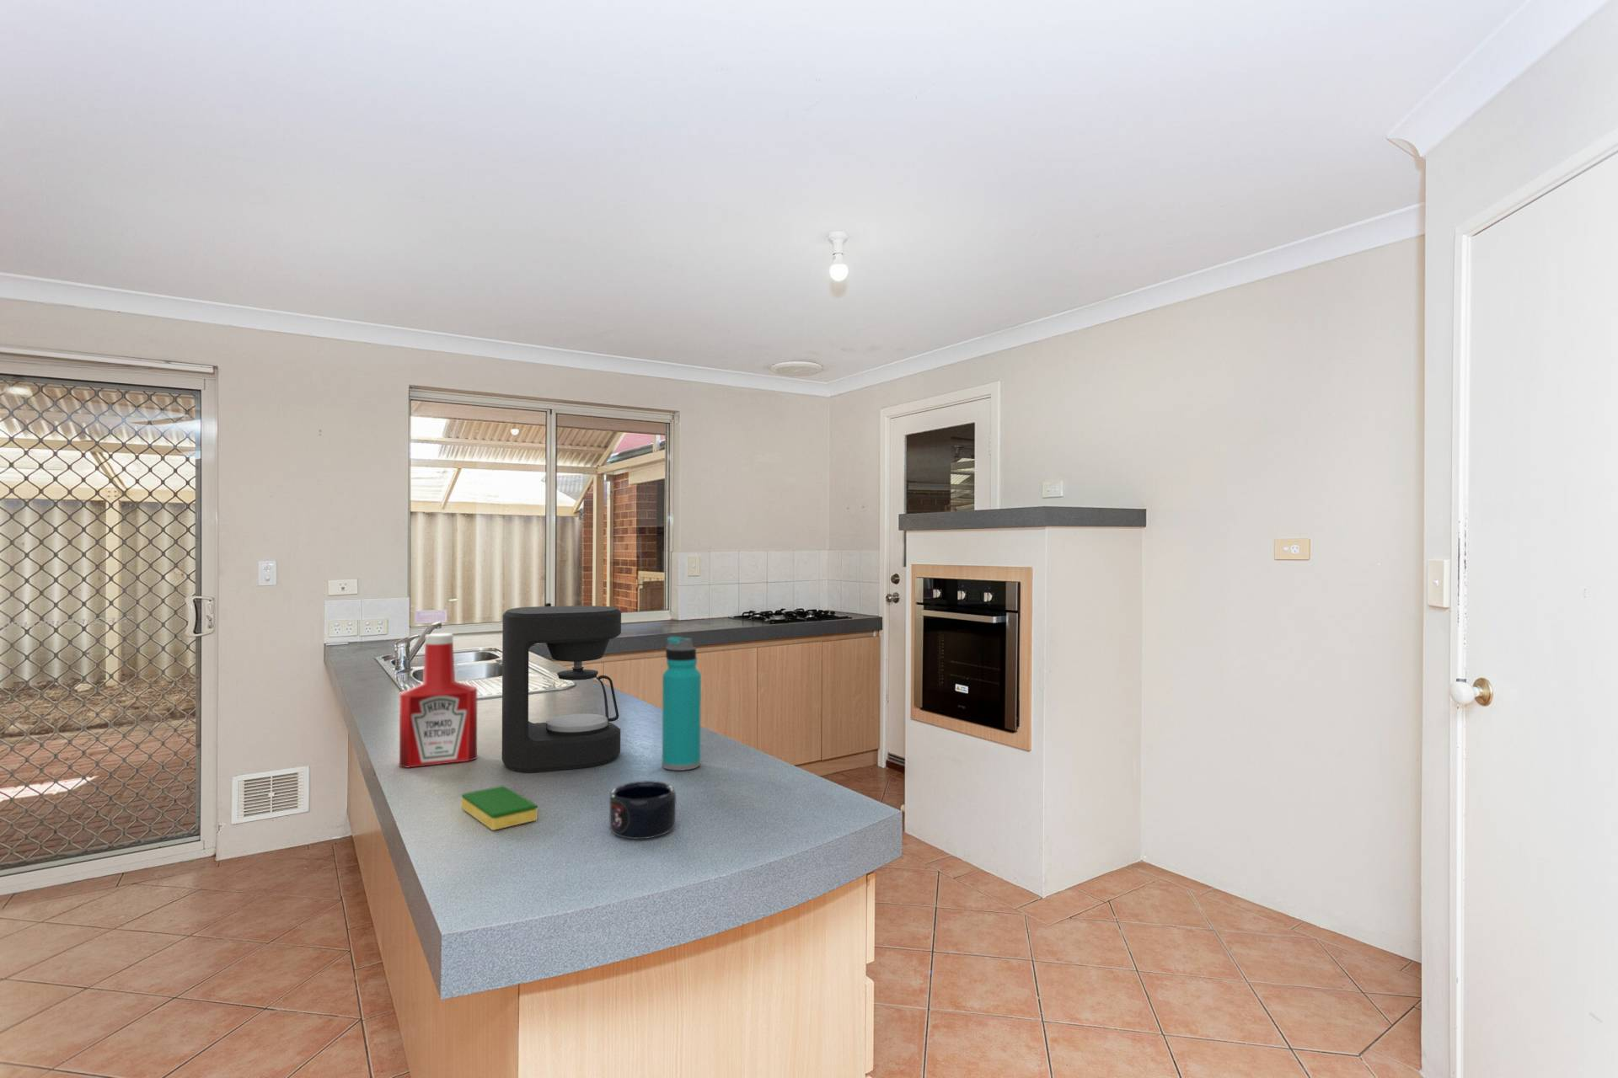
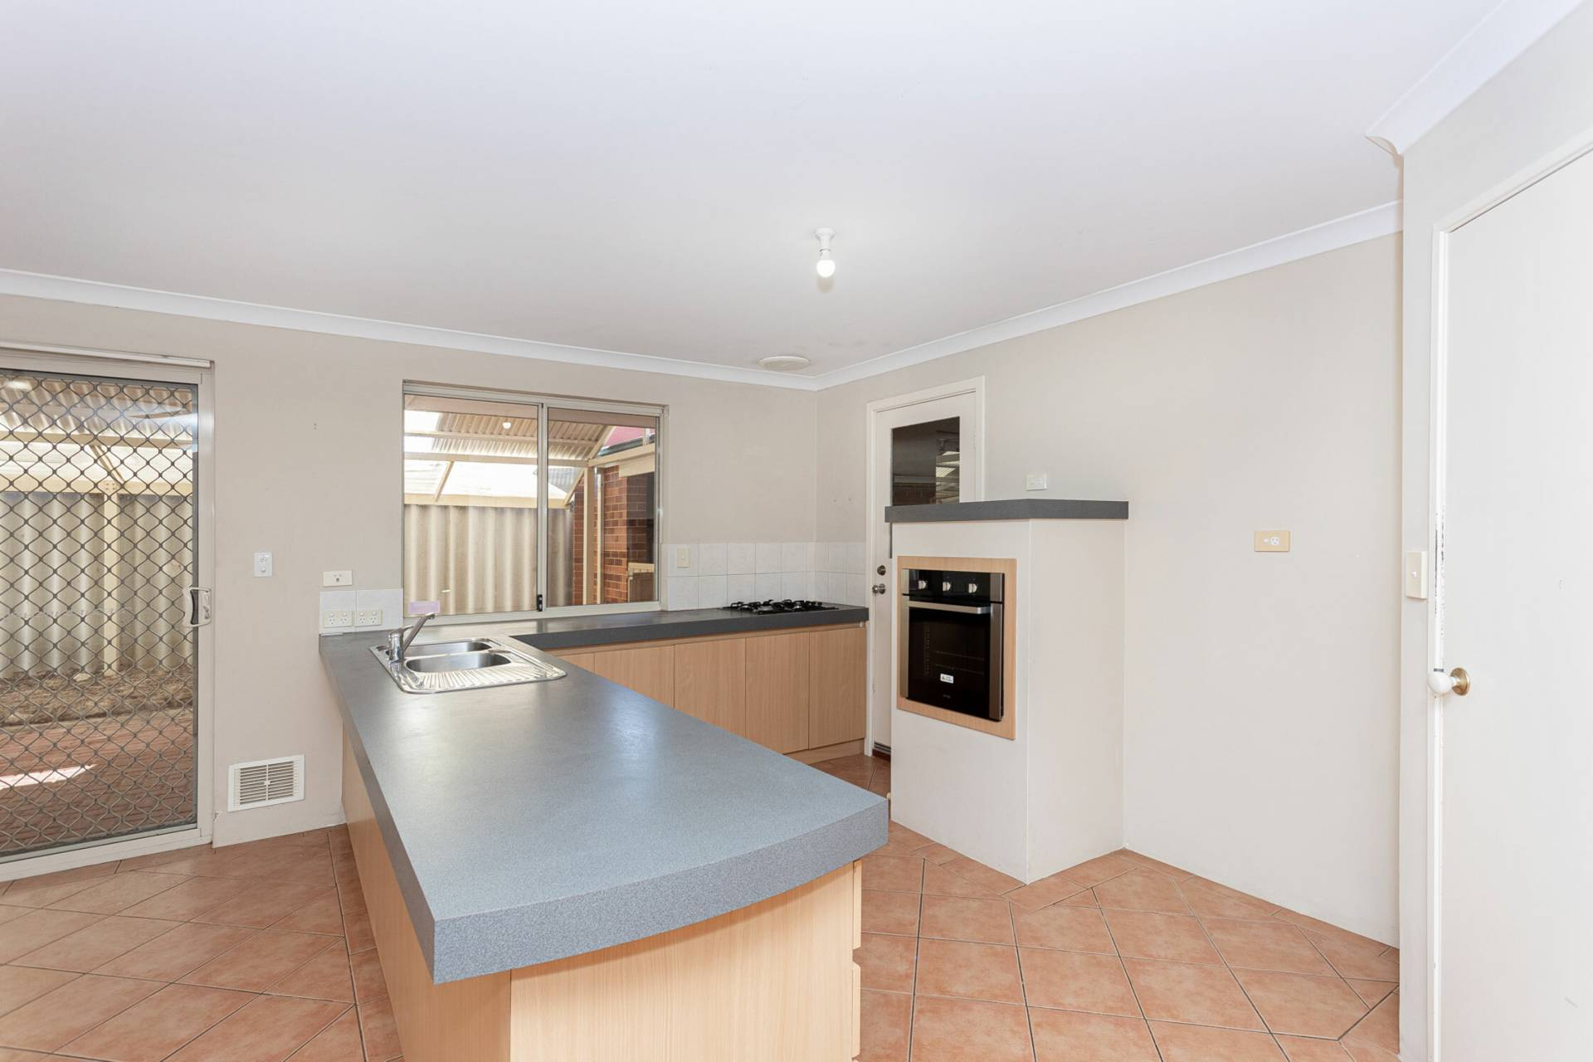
- soap bottle (438, 698)
- dish sponge (498, 806)
- coffee maker (562, 679)
- mug (639, 807)
- water bottle (681, 701)
